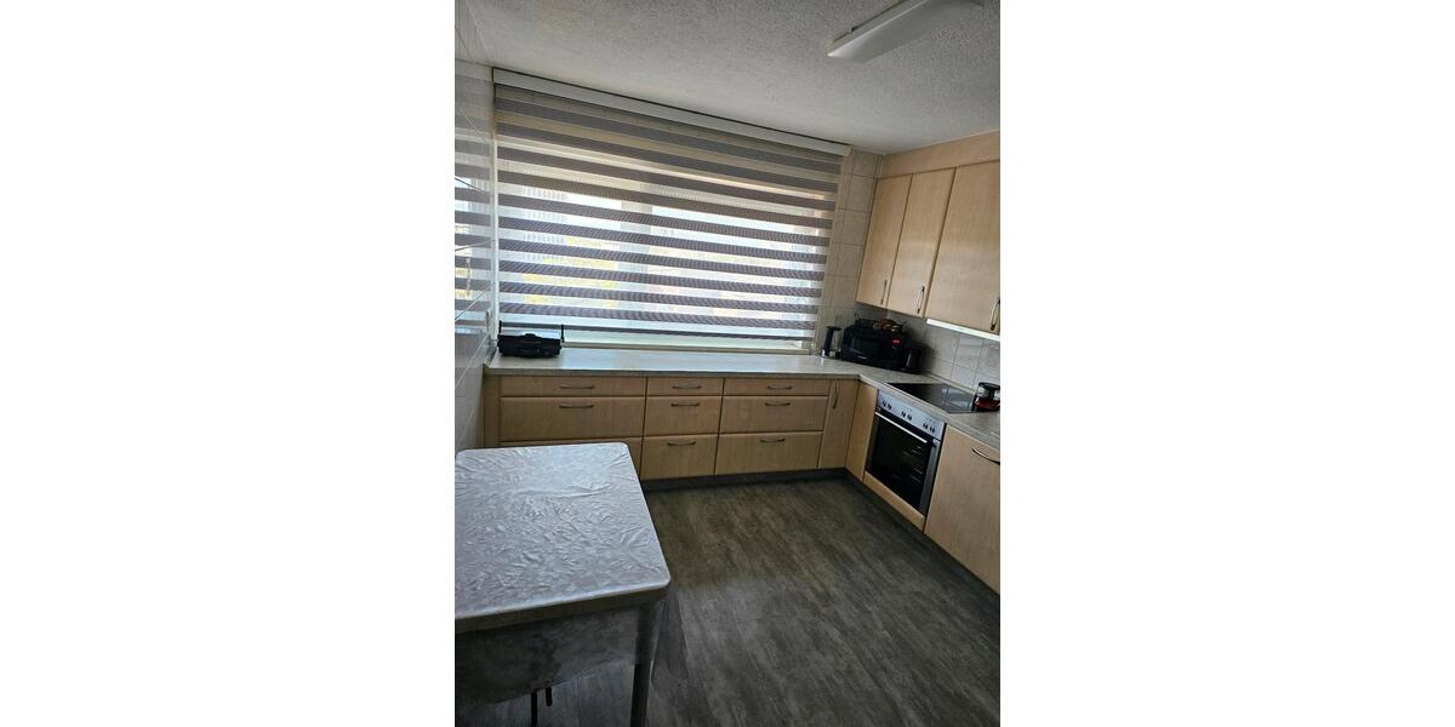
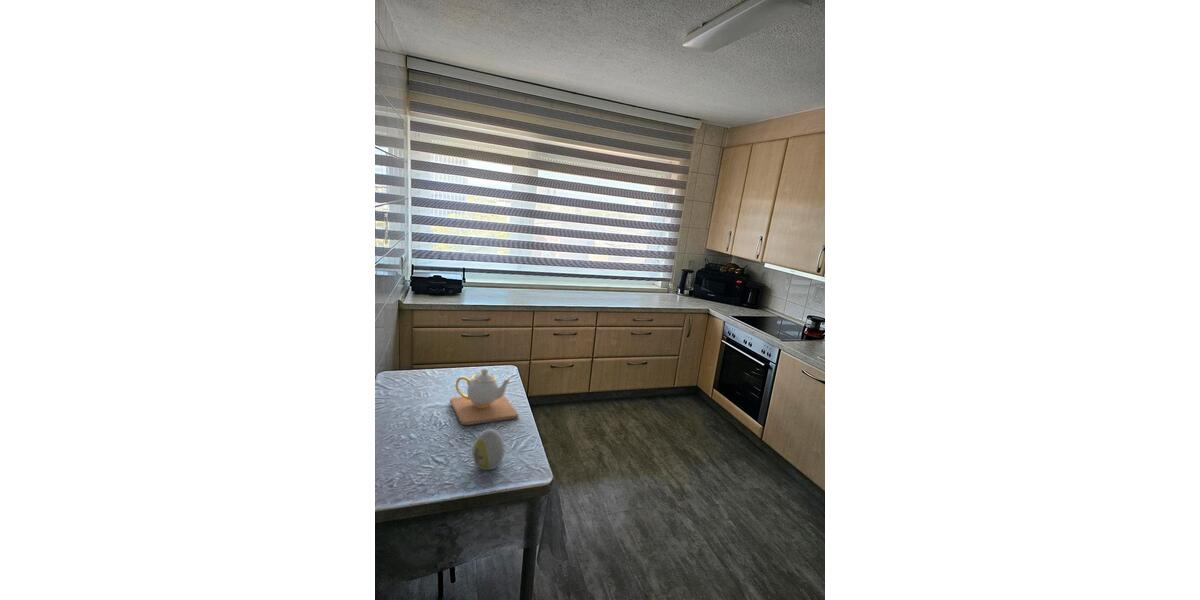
+ decorative egg (488, 447)
+ teapot (484, 390)
